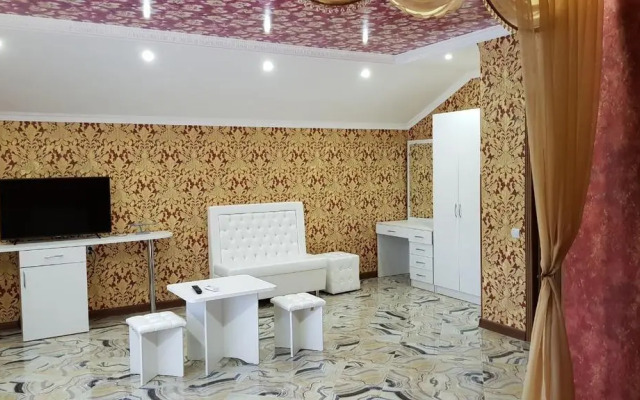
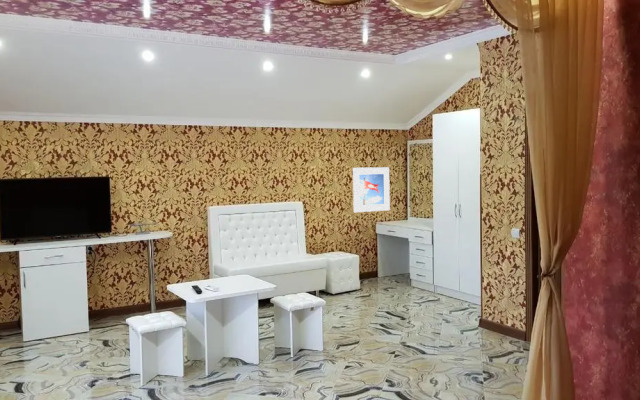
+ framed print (371, 189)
